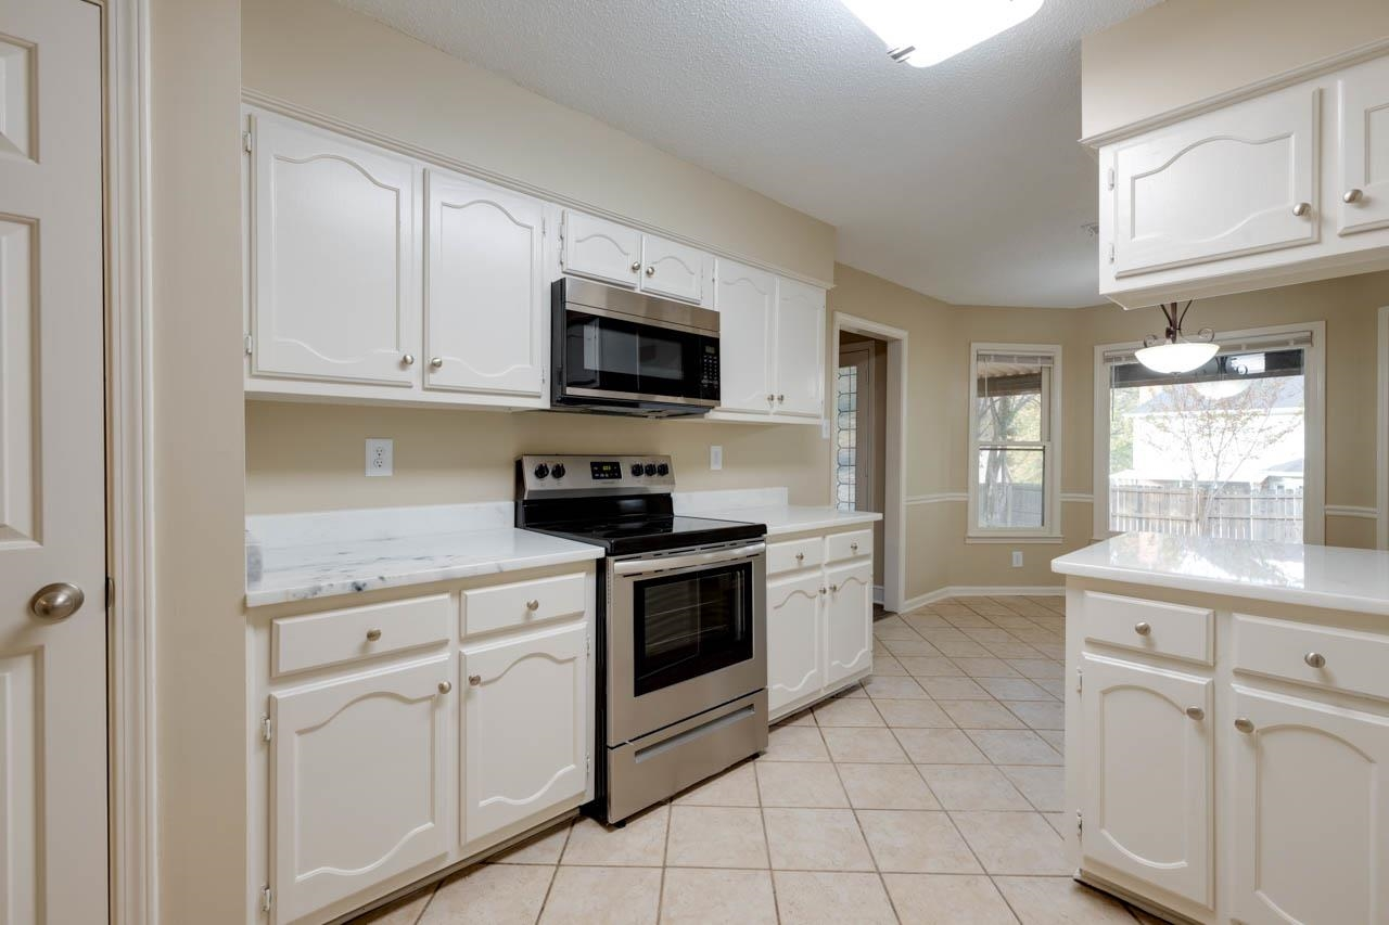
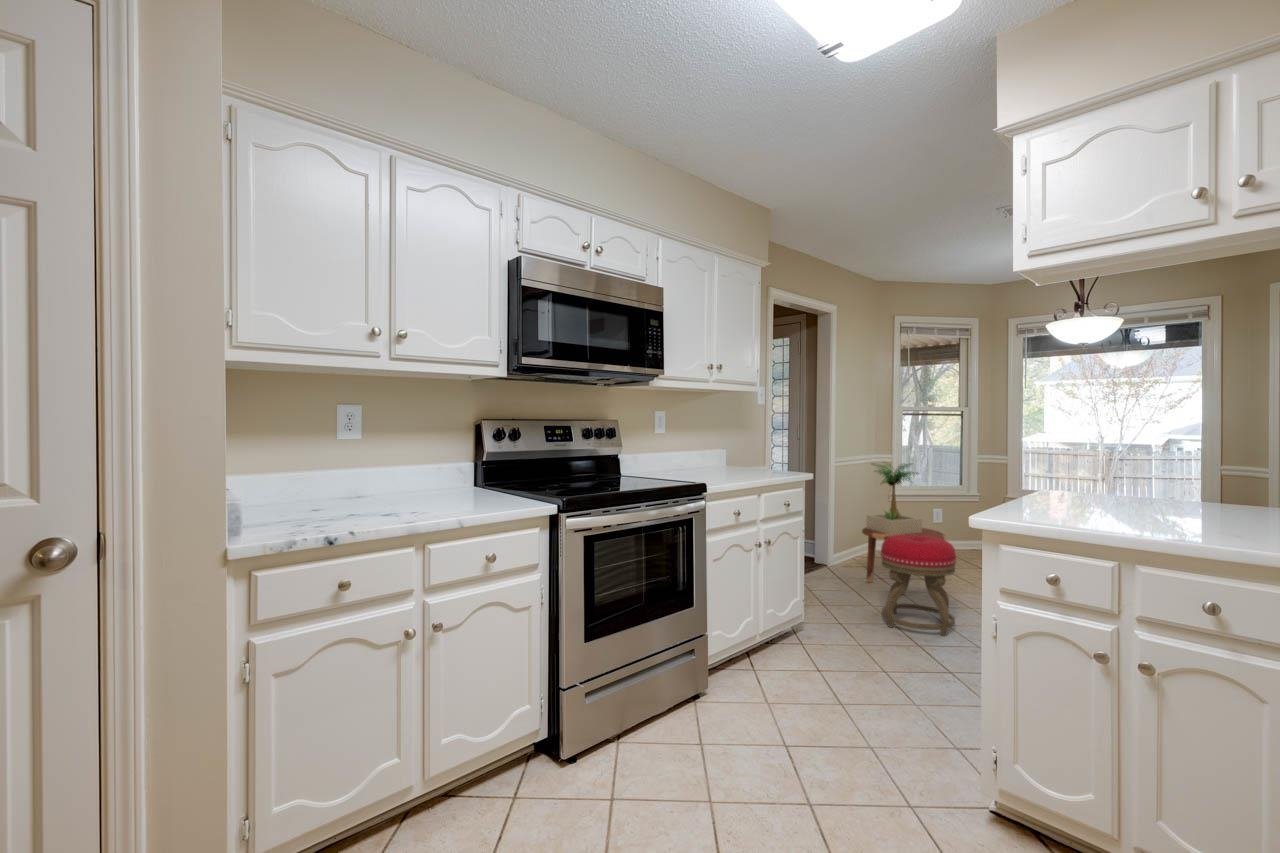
+ potted plant (895, 496)
+ side table (902, 534)
+ stool (918, 575)
